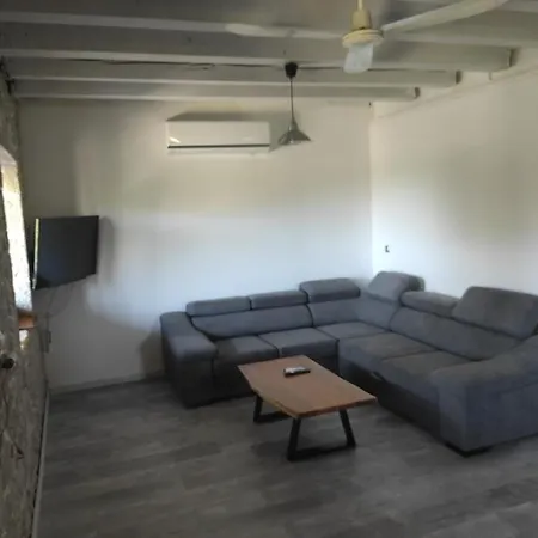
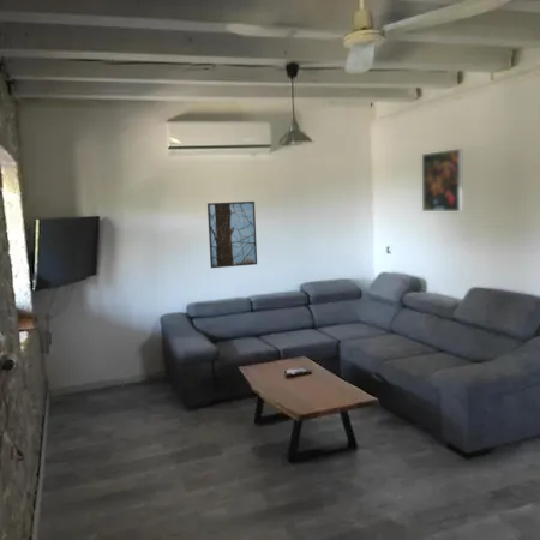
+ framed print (232, 234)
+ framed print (440, 181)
